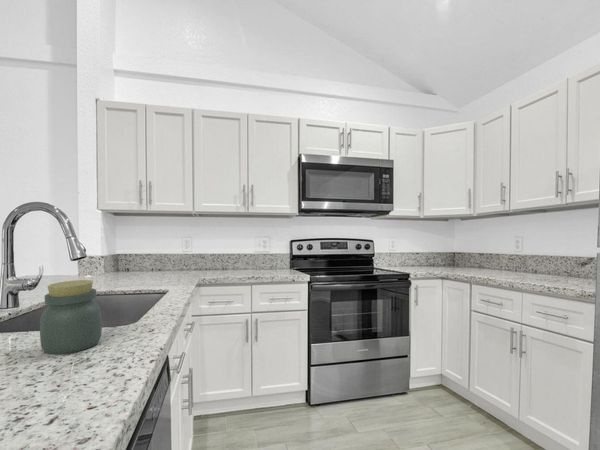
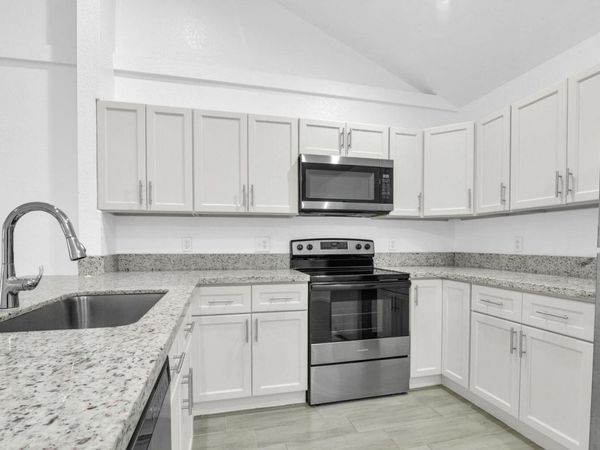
- jar (72, 314)
